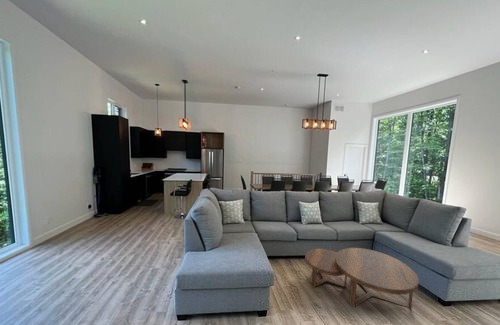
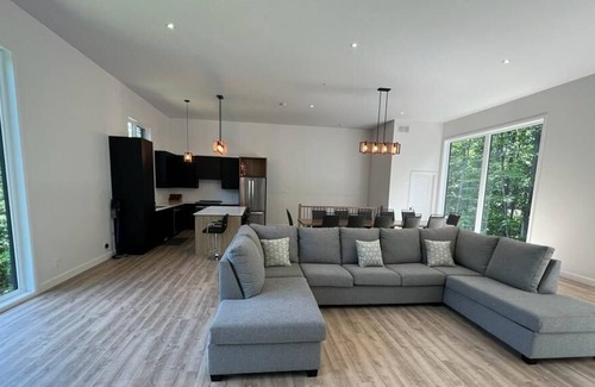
- coffee table (354, 274)
